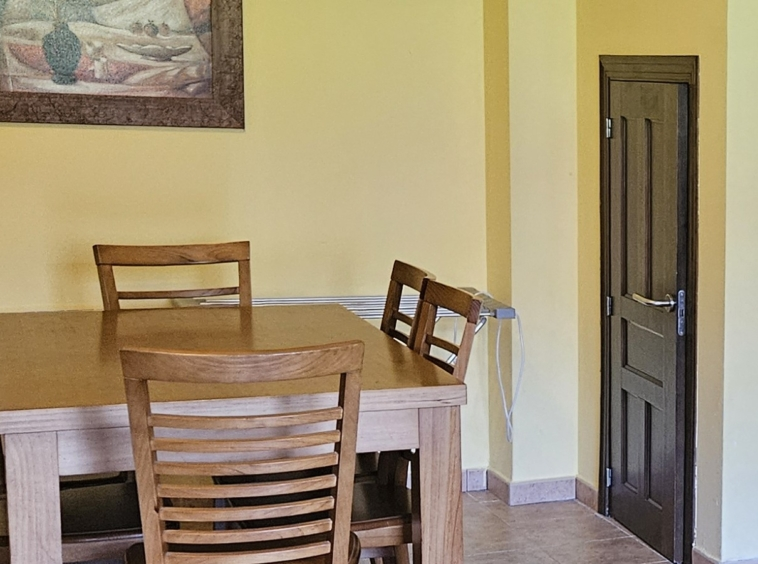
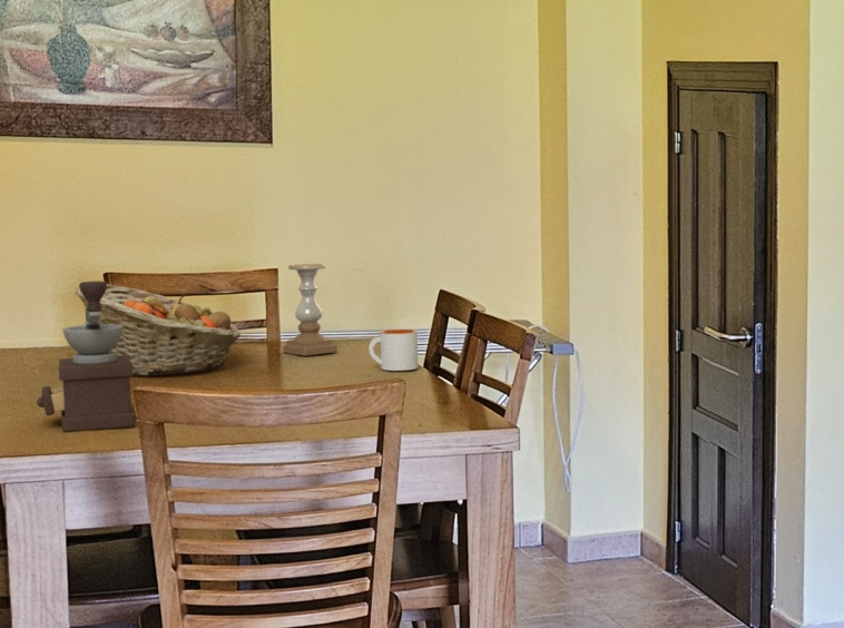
+ candle holder (308, 308)
+ coffee grinder (82, 354)
+ mug (393, 350)
+ fruit basket (159, 324)
